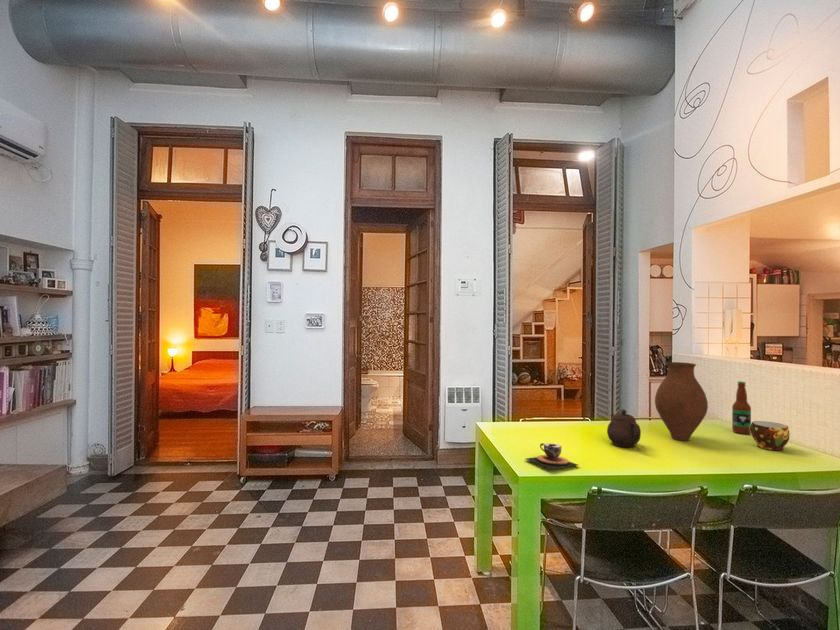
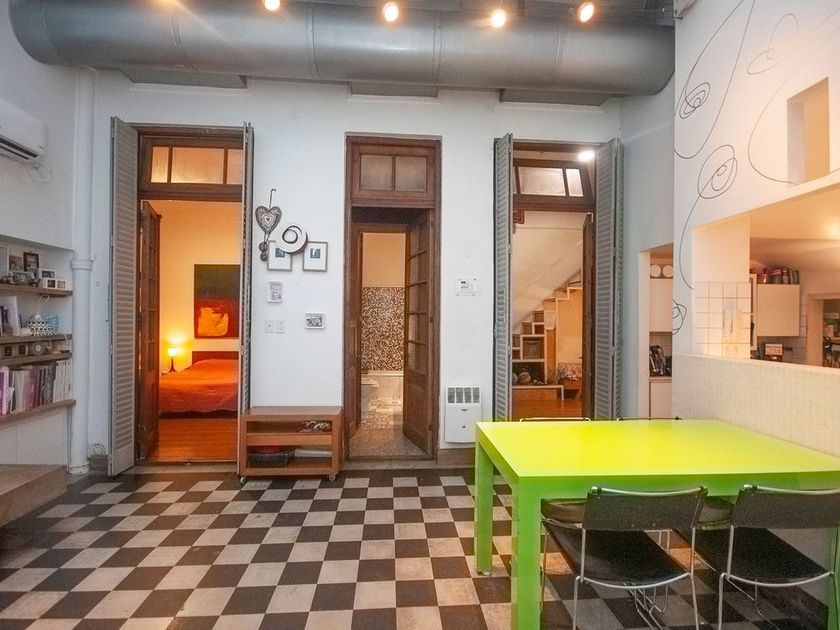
- bottle (741, 407)
- vase (680, 401)
- teacup (551, 454)
- teapot (624, 427)
- cup (767, 435)
